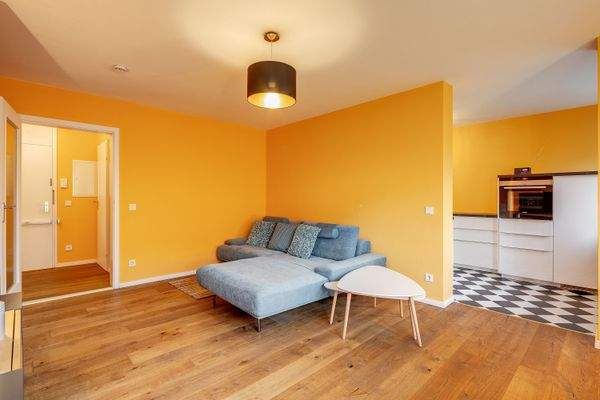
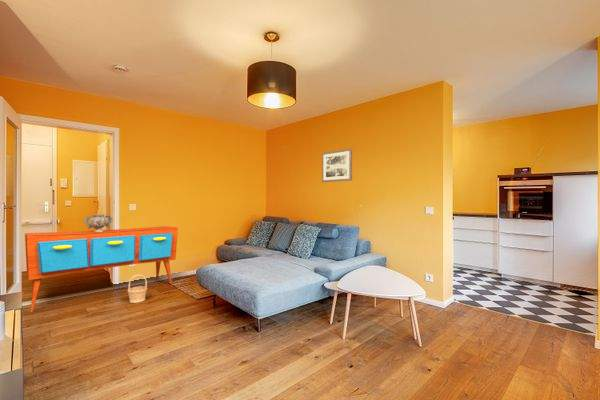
+ basket (137, 287)
+ sideboard (110, 261)
+ wall art (336, 166)
+ decorative urn (98, 221)
